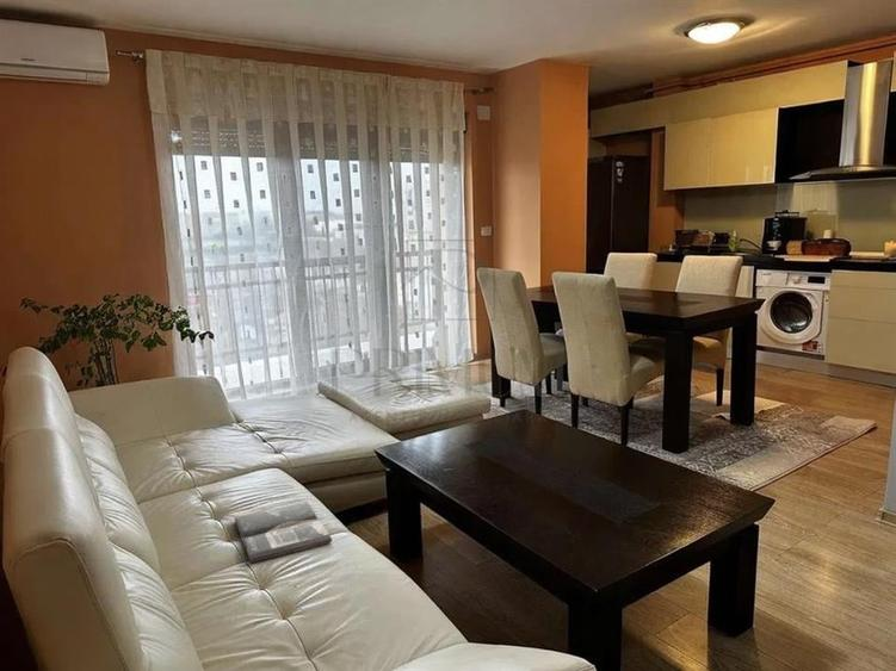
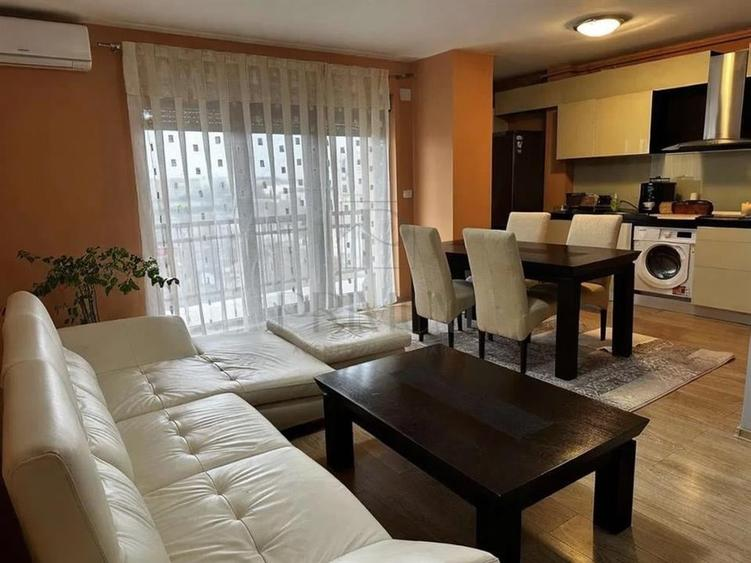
- magazine (280, 528)
